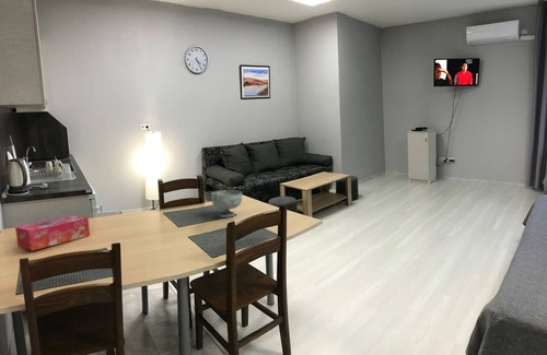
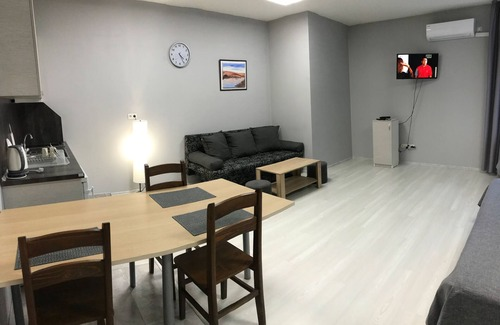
- bowl (226, 203)
- tissue box (54, 230)
